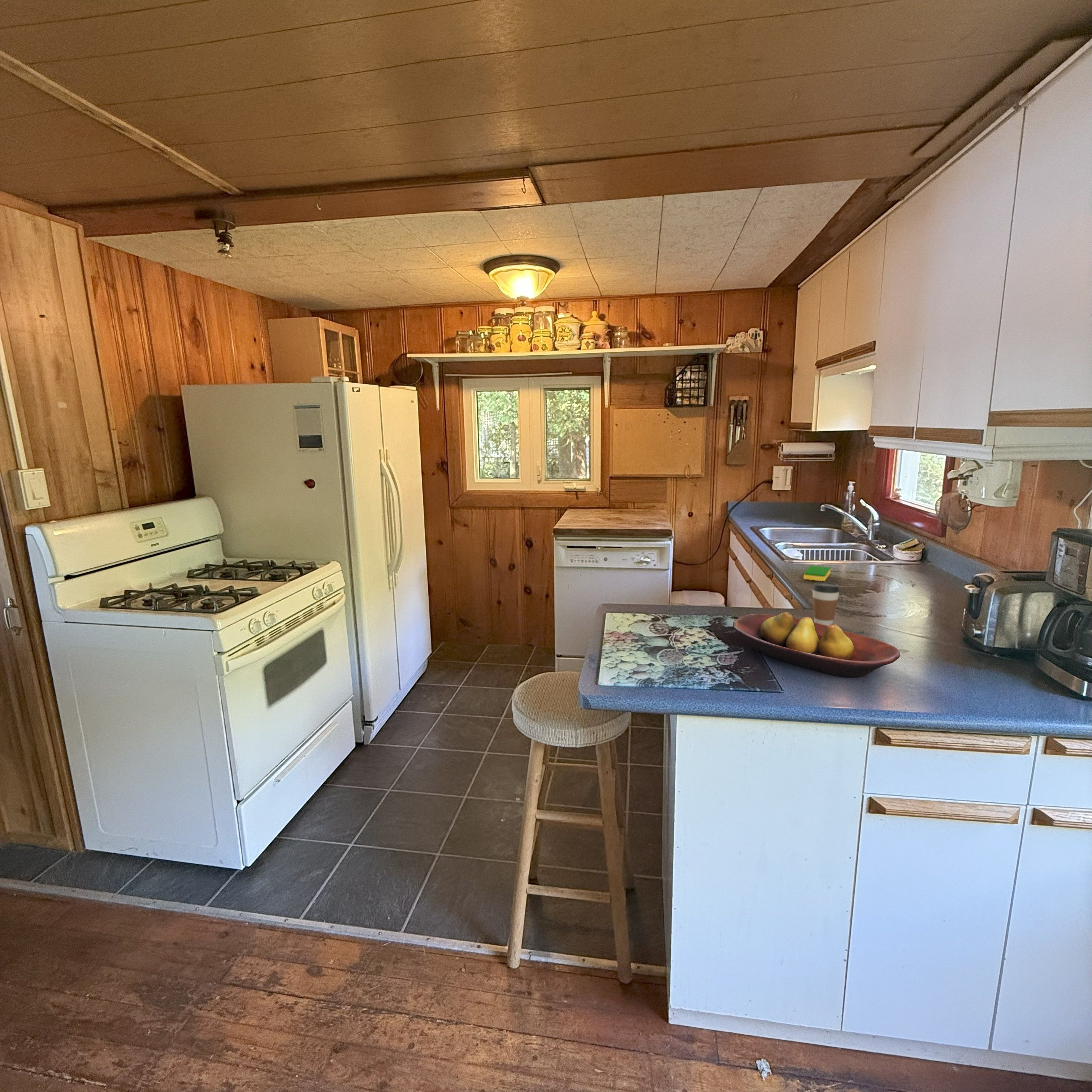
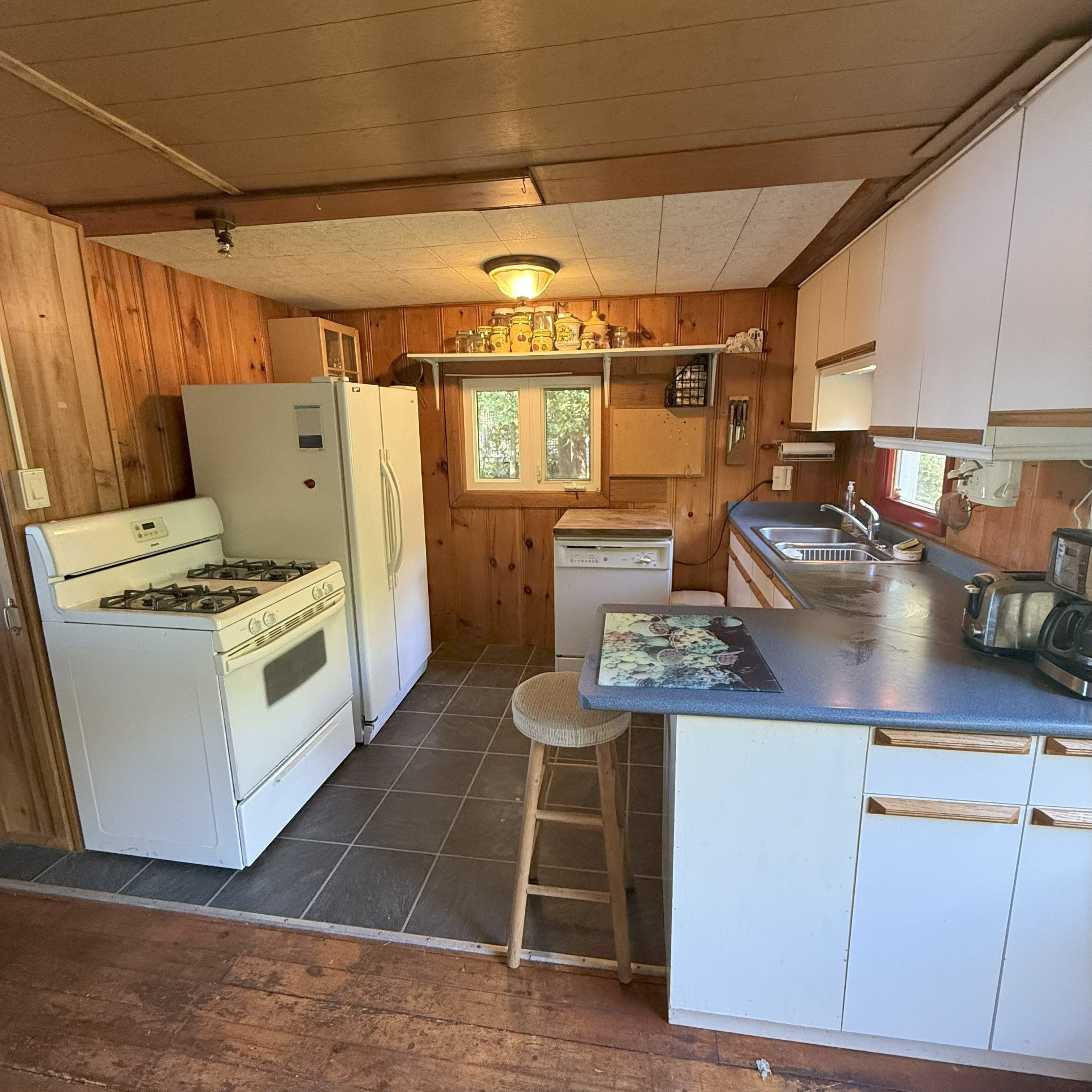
- dish sponge (817, 573)
- fruit bowl (810, 638)
- coffee cup (824, 604)
